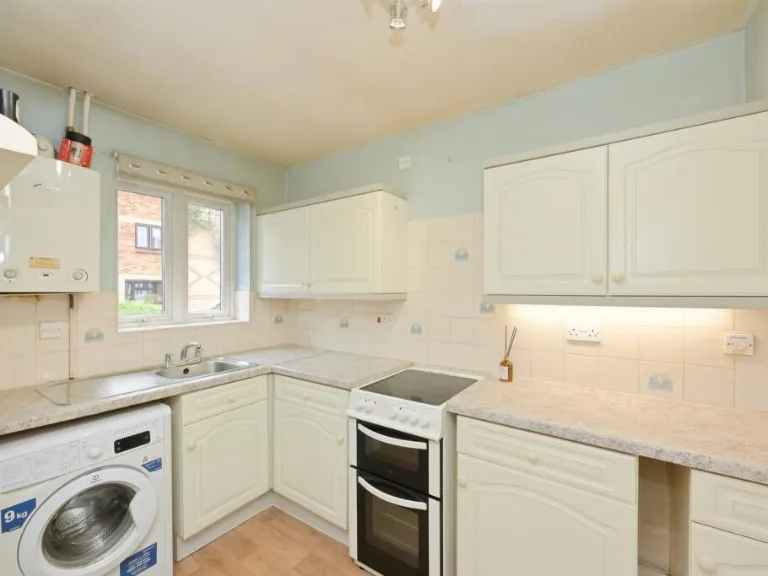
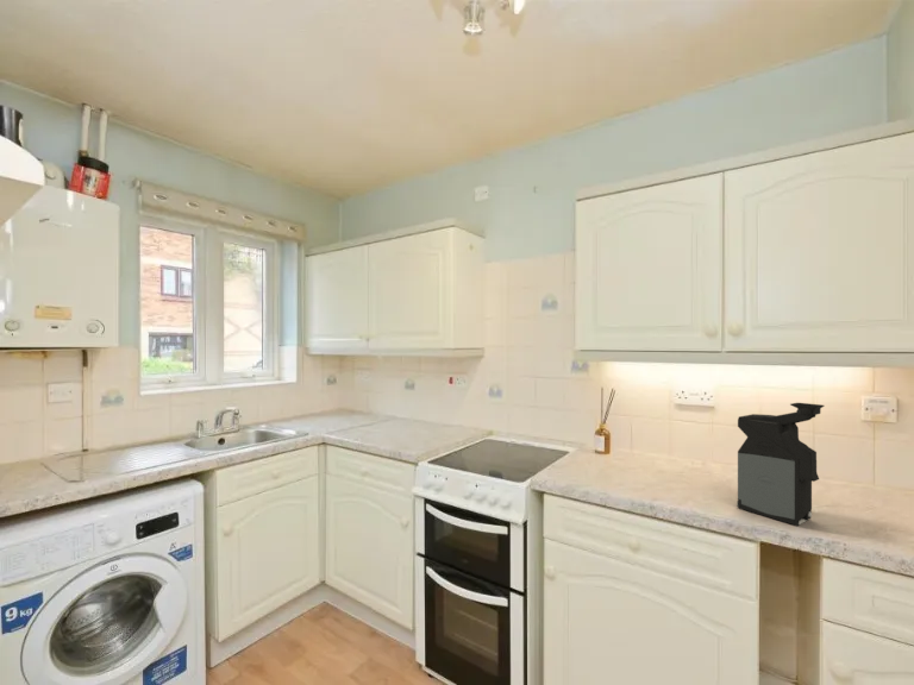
+ coffee maker (777, 458)
